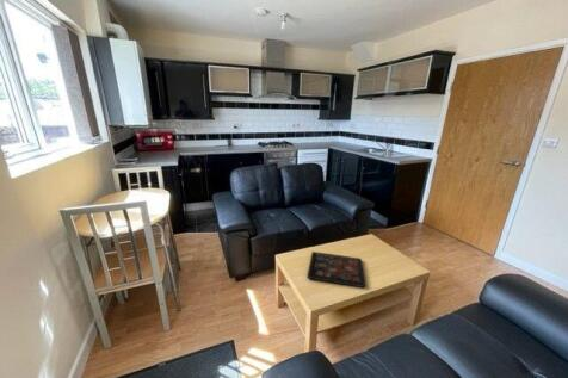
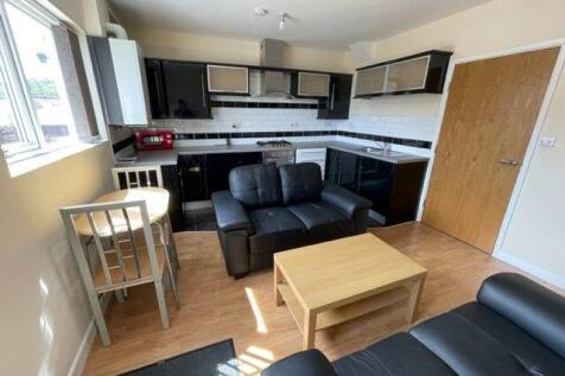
- decorative tray (335, 267)
